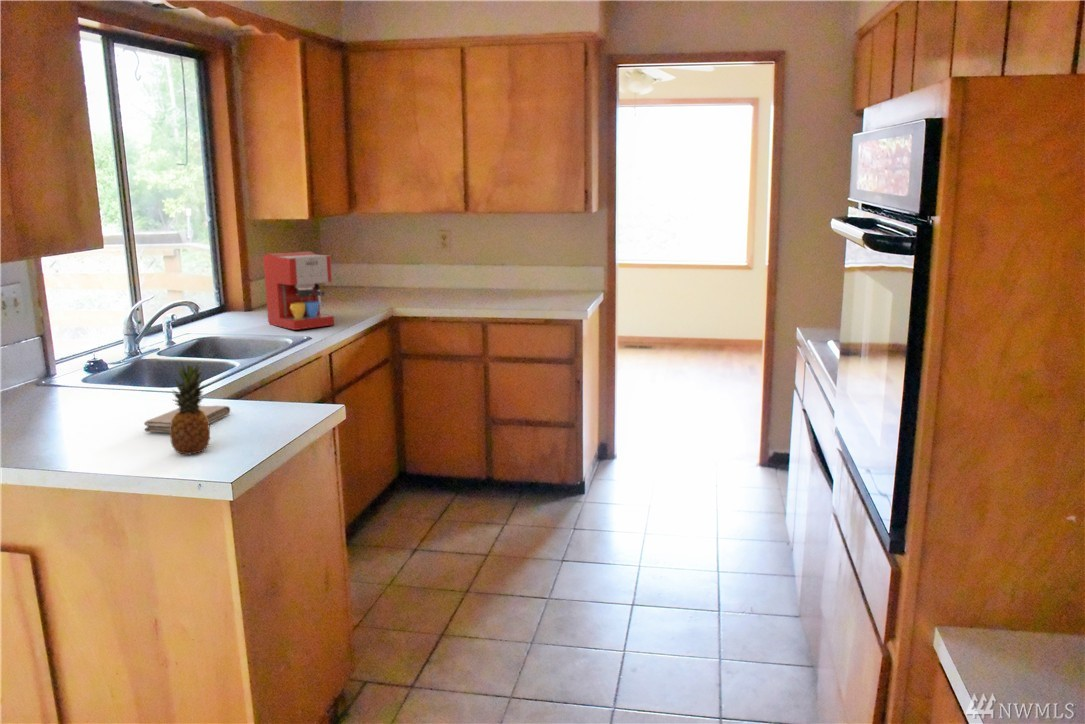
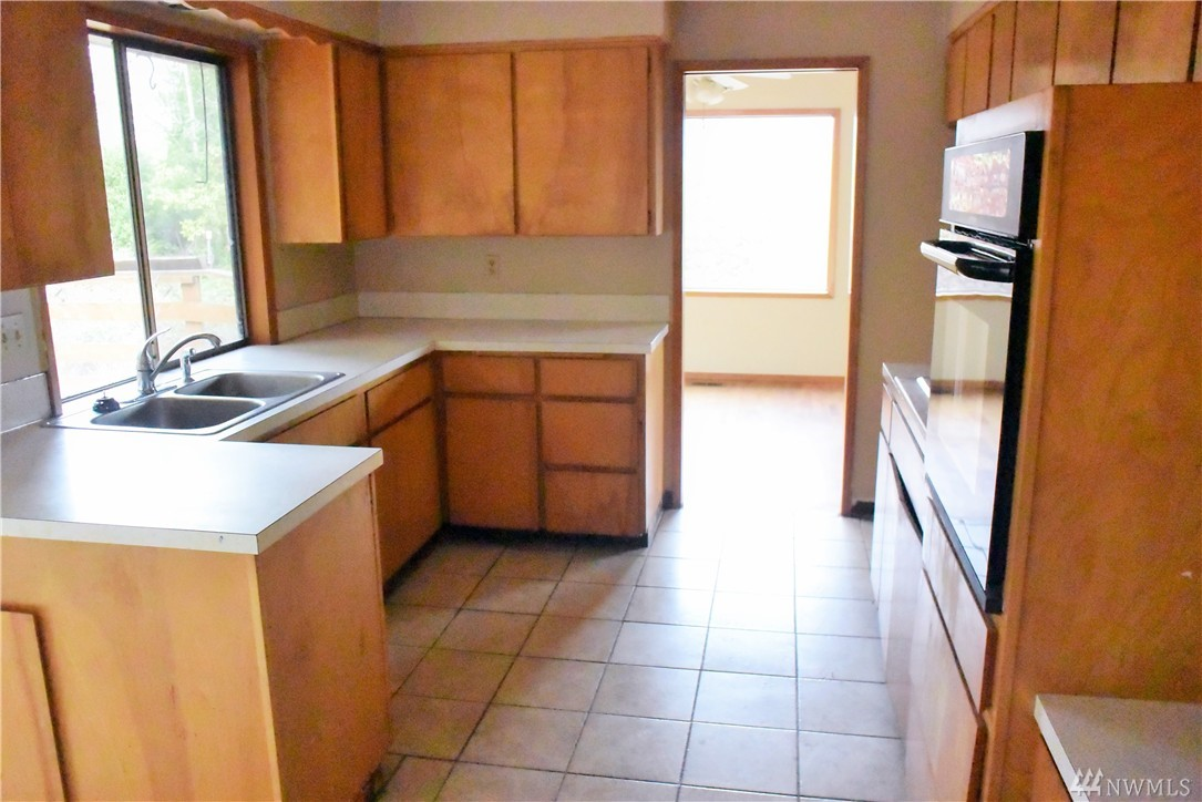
- coffee maker (299, 289)
- fruit (187, 406)
- washcloth (179, 410)
